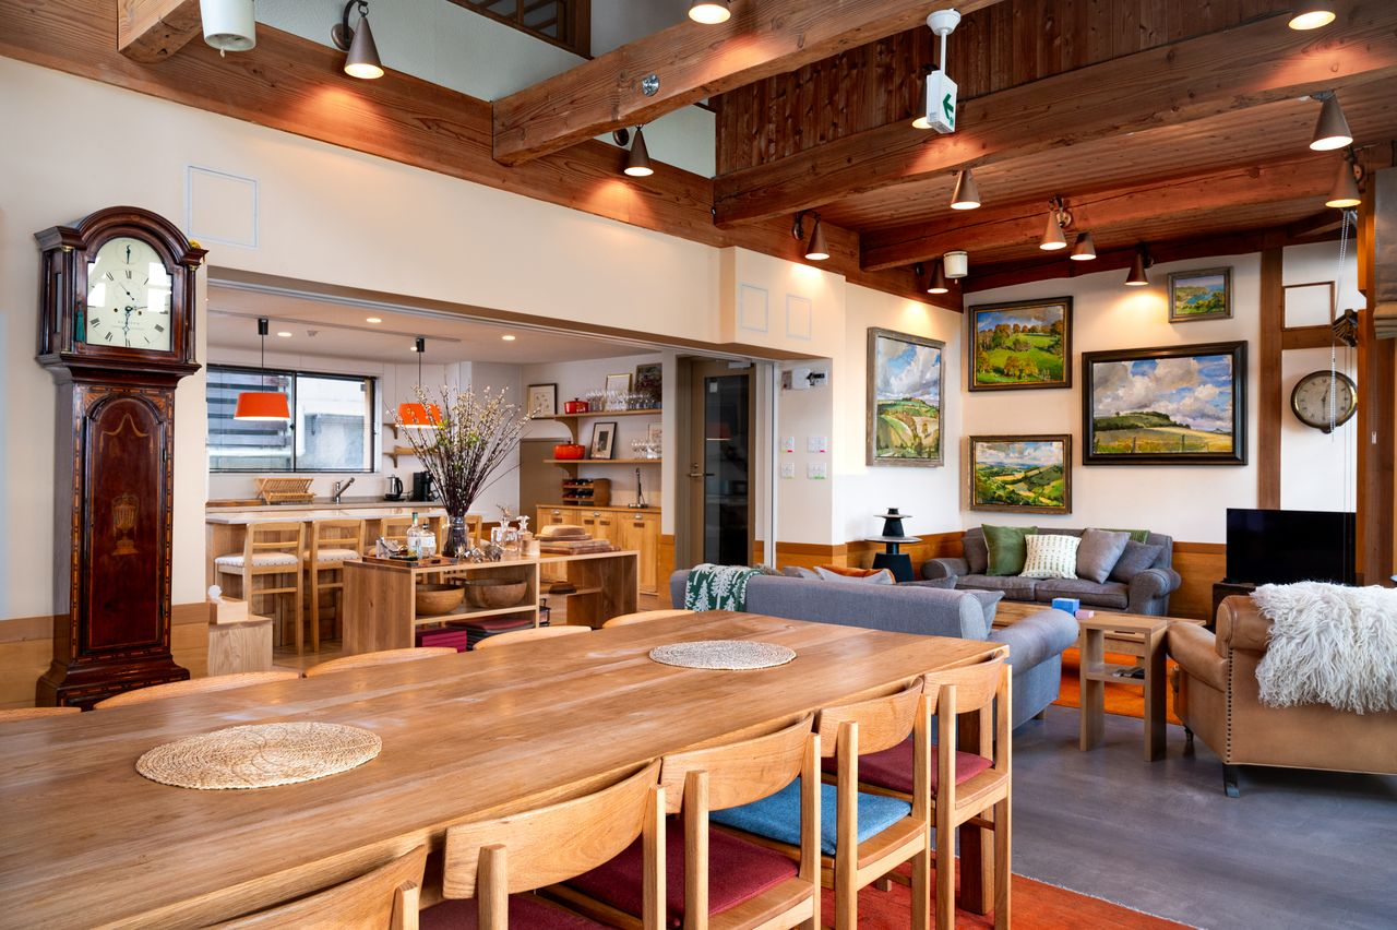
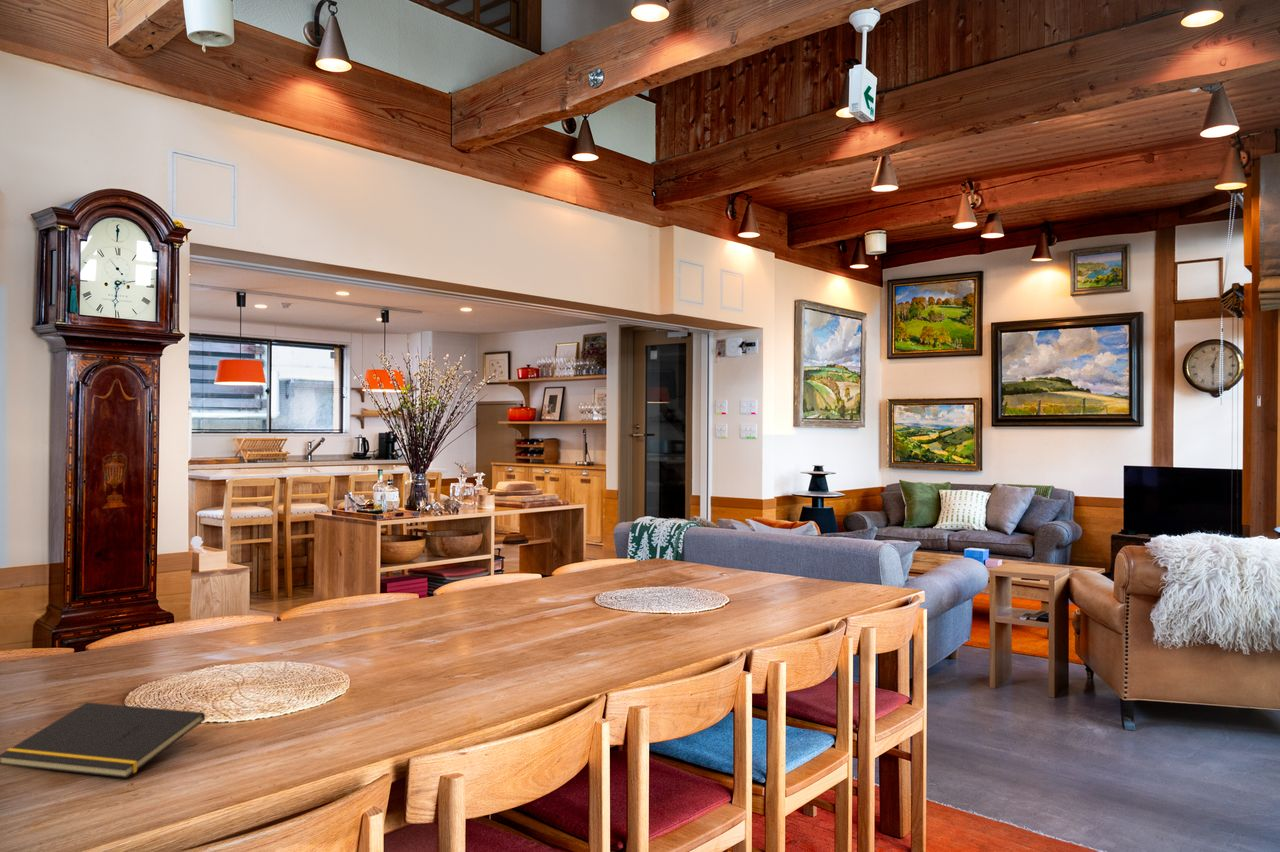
+ notepad (105, 737)
